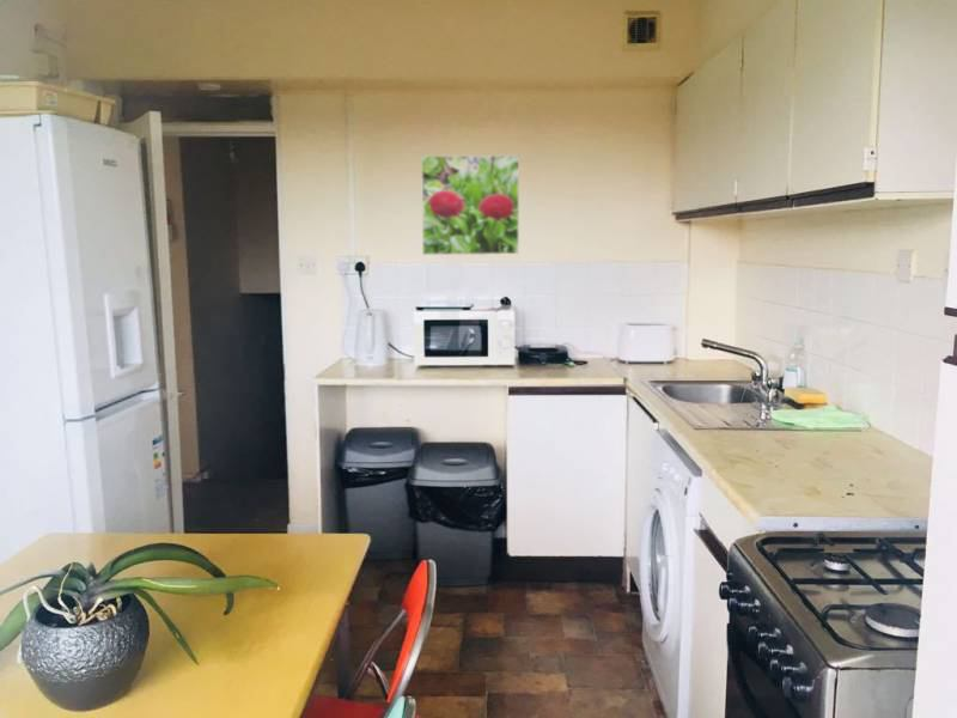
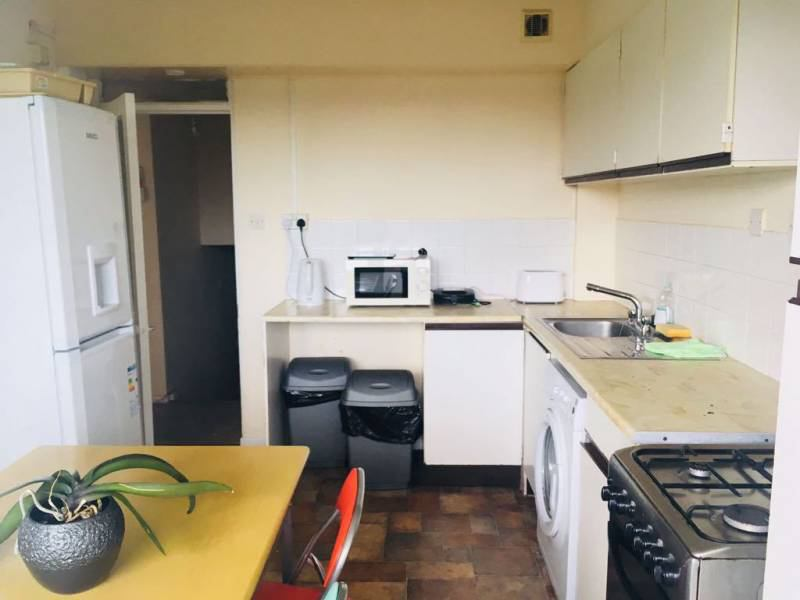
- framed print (470, 205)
